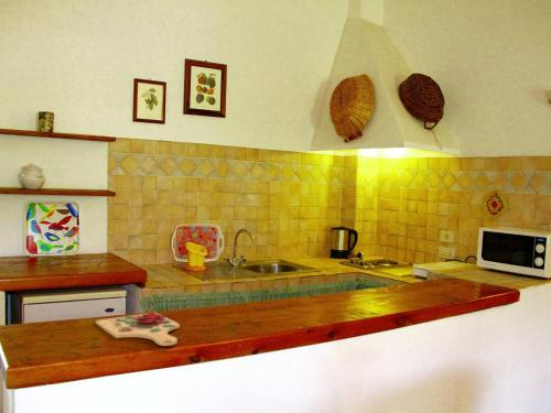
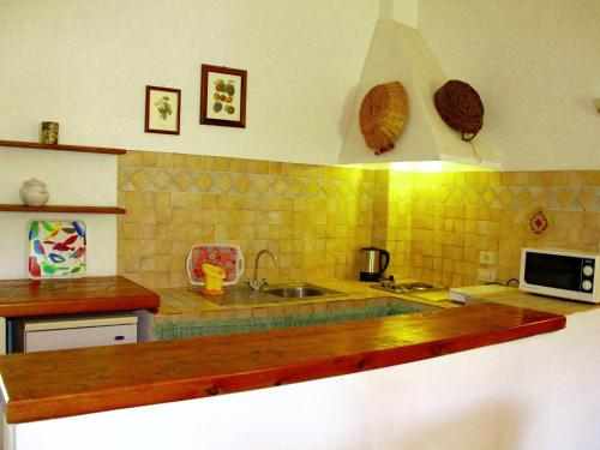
- cutting board (147, 325)
